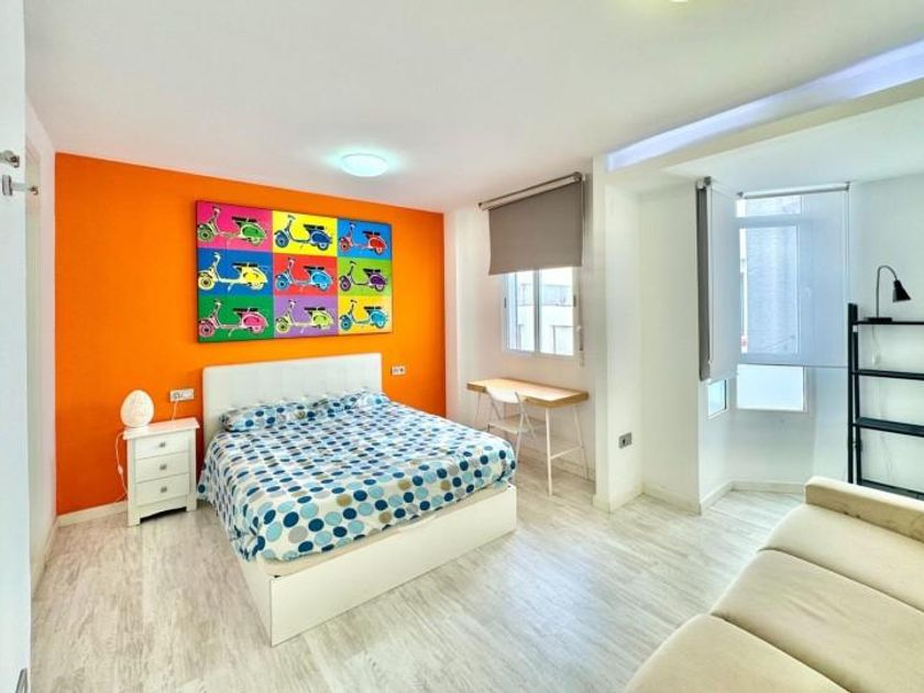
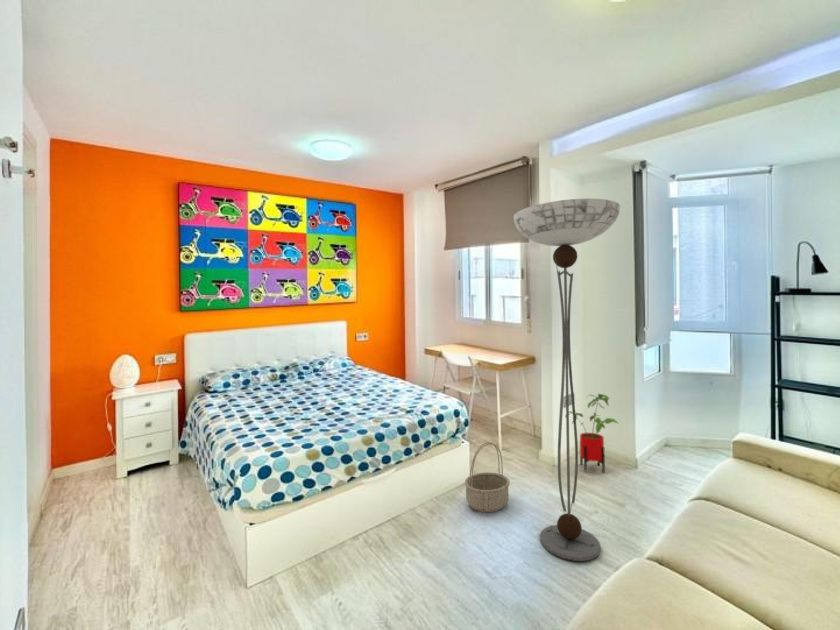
+ house plant (593, 430)
+ floor lamp (566, 378)
+ basket (487, 473)
